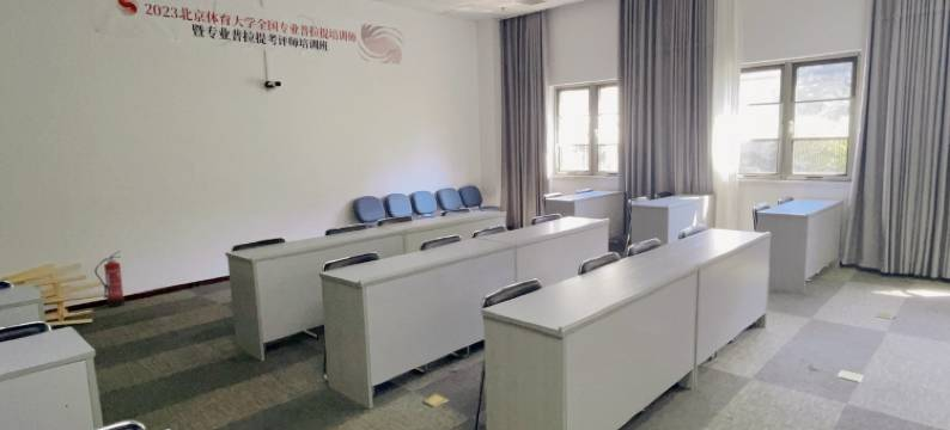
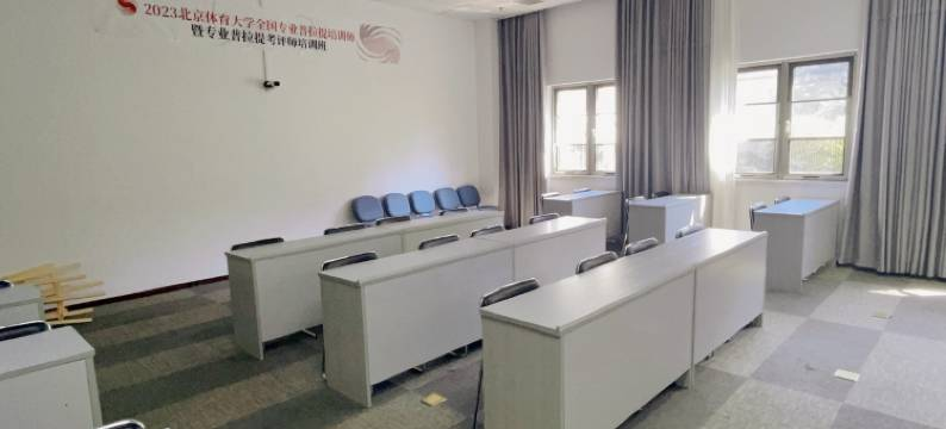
- fire extinguisher (110, 278)
